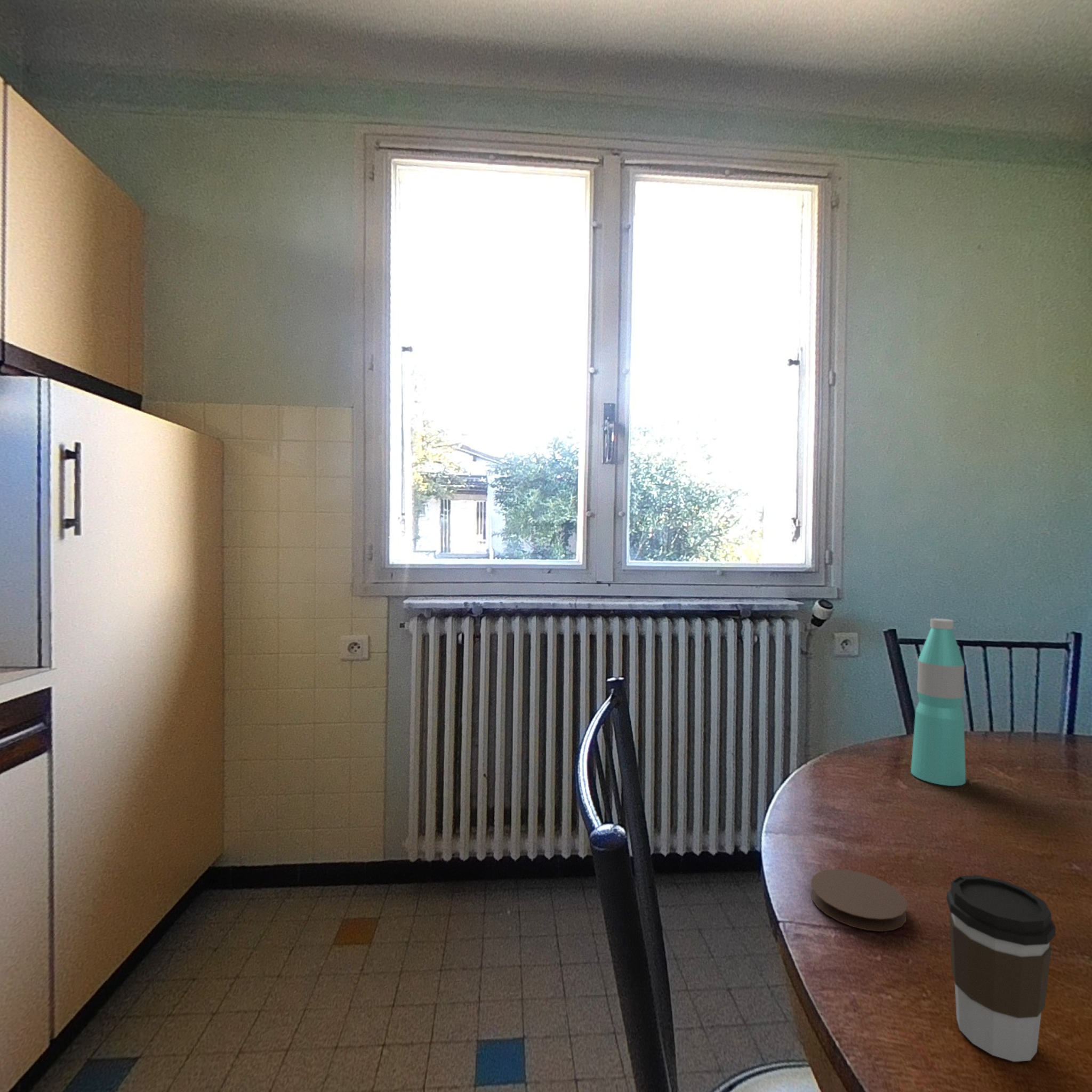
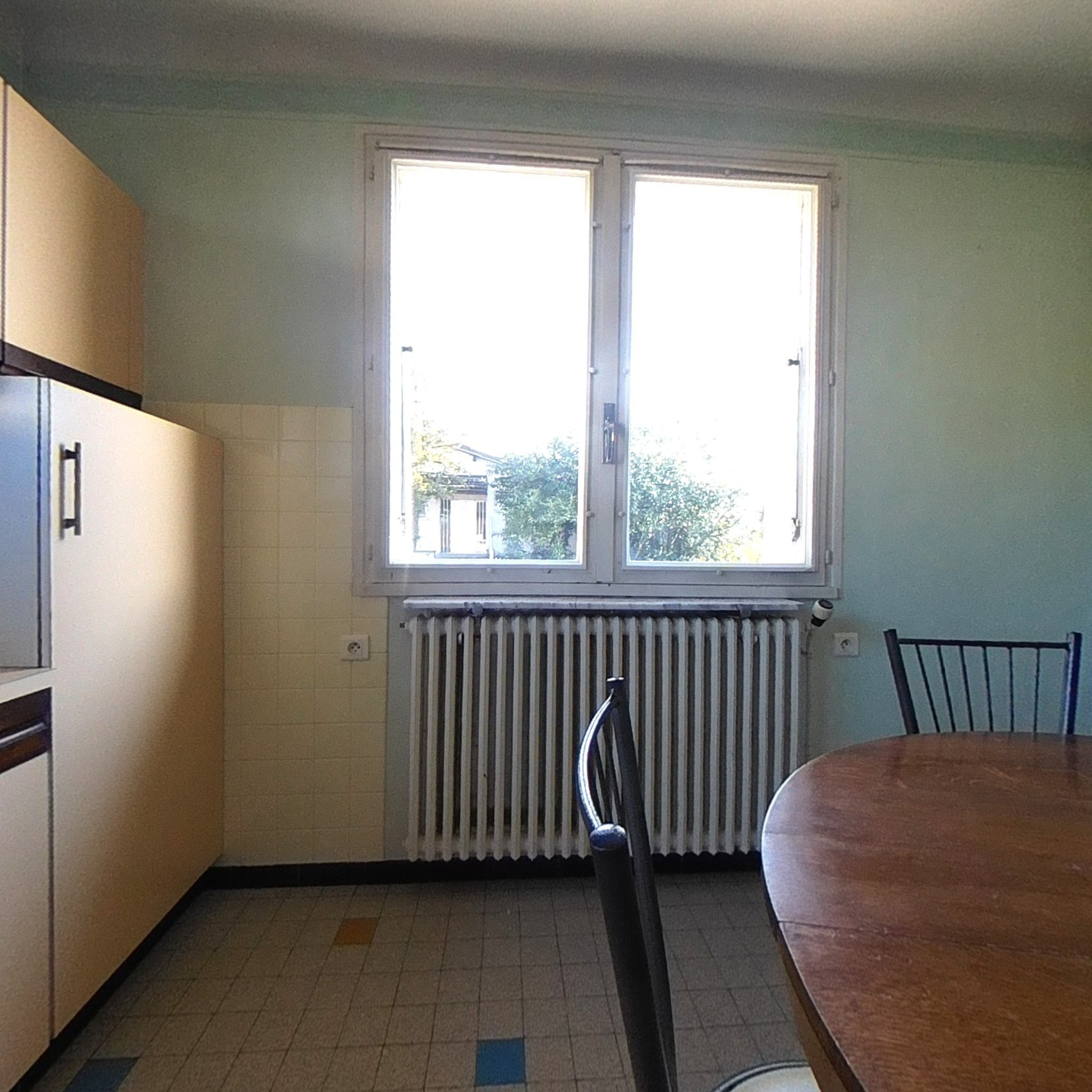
- coffee cup (997, 966)
- coaster (857, 898)
- water bottle (940, 698)
